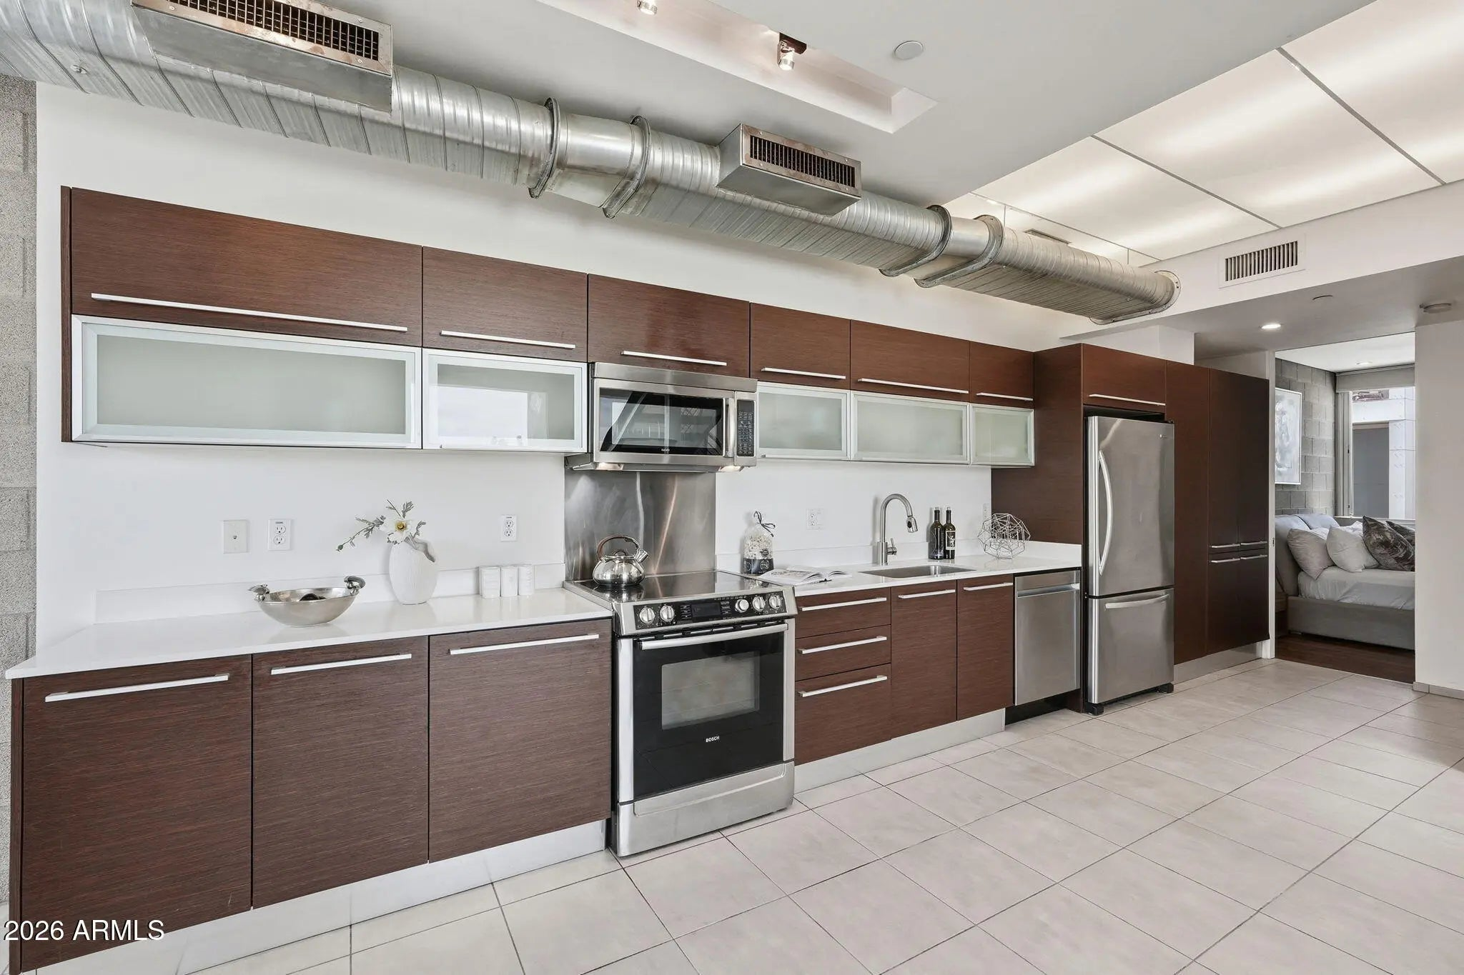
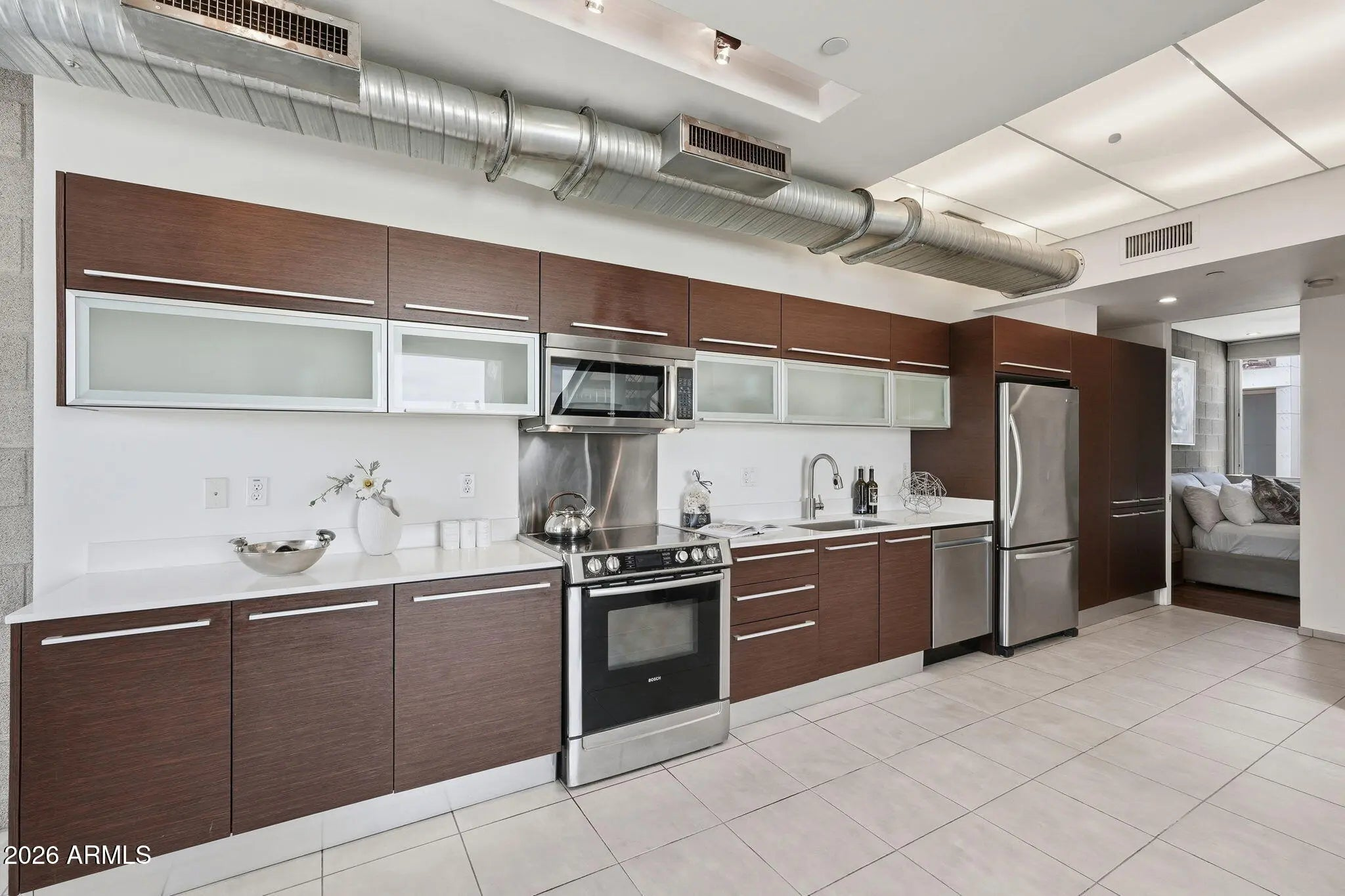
+ smoke detector (1114, 140)
